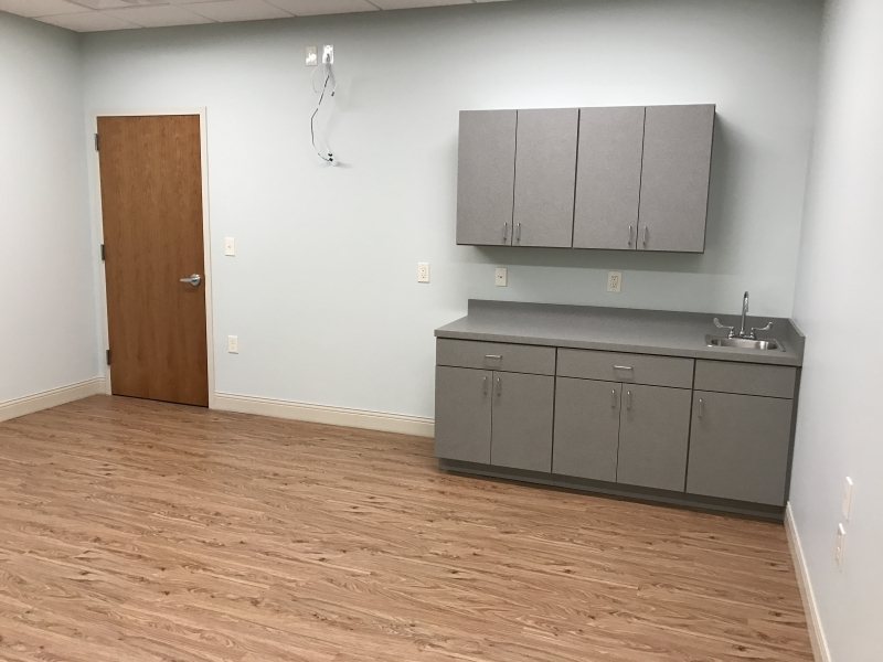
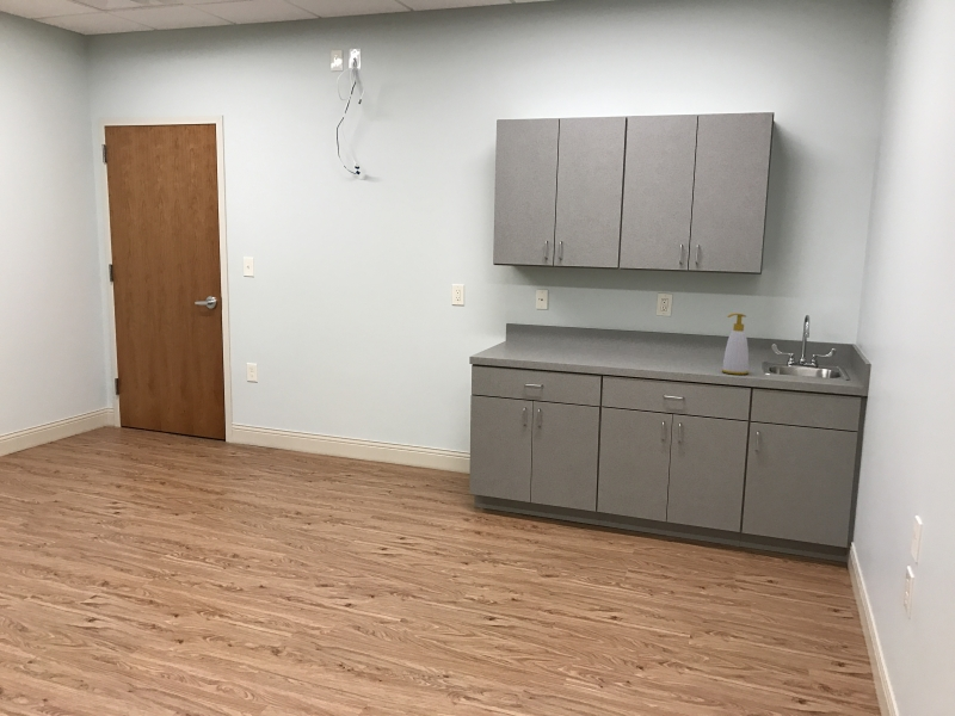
+ soap bottle (737, 342)
